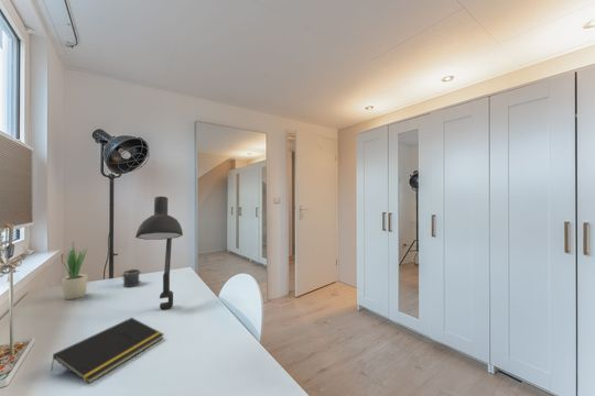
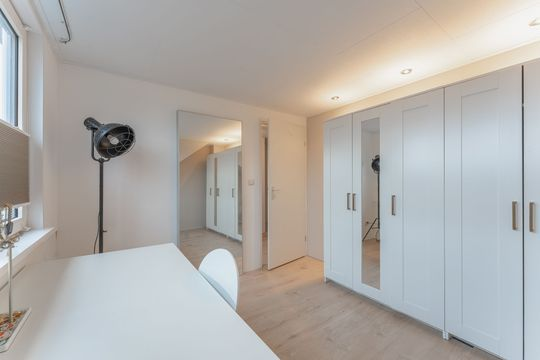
- paint can (130, 276)
- notepad (113, 344)
- desk lamp (165, 253)
- potted plant (75, 268)
